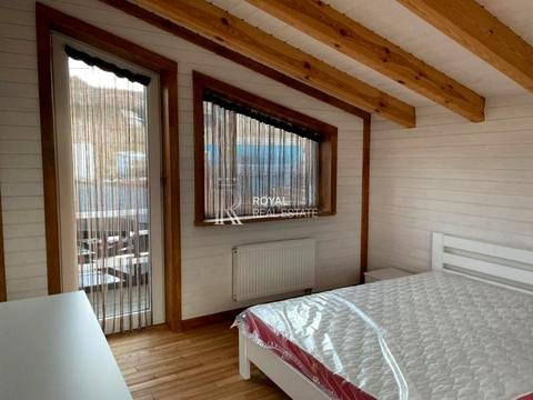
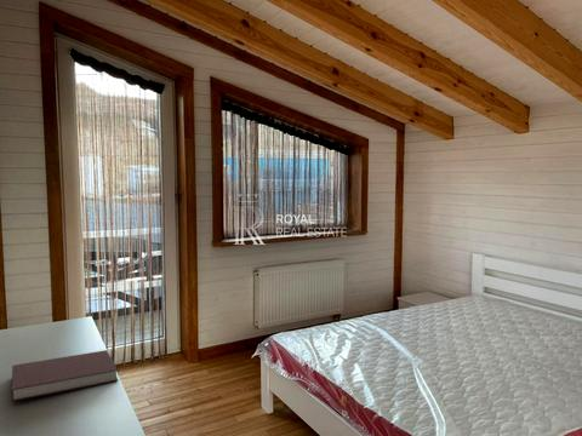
+ notebook (64, 372)
